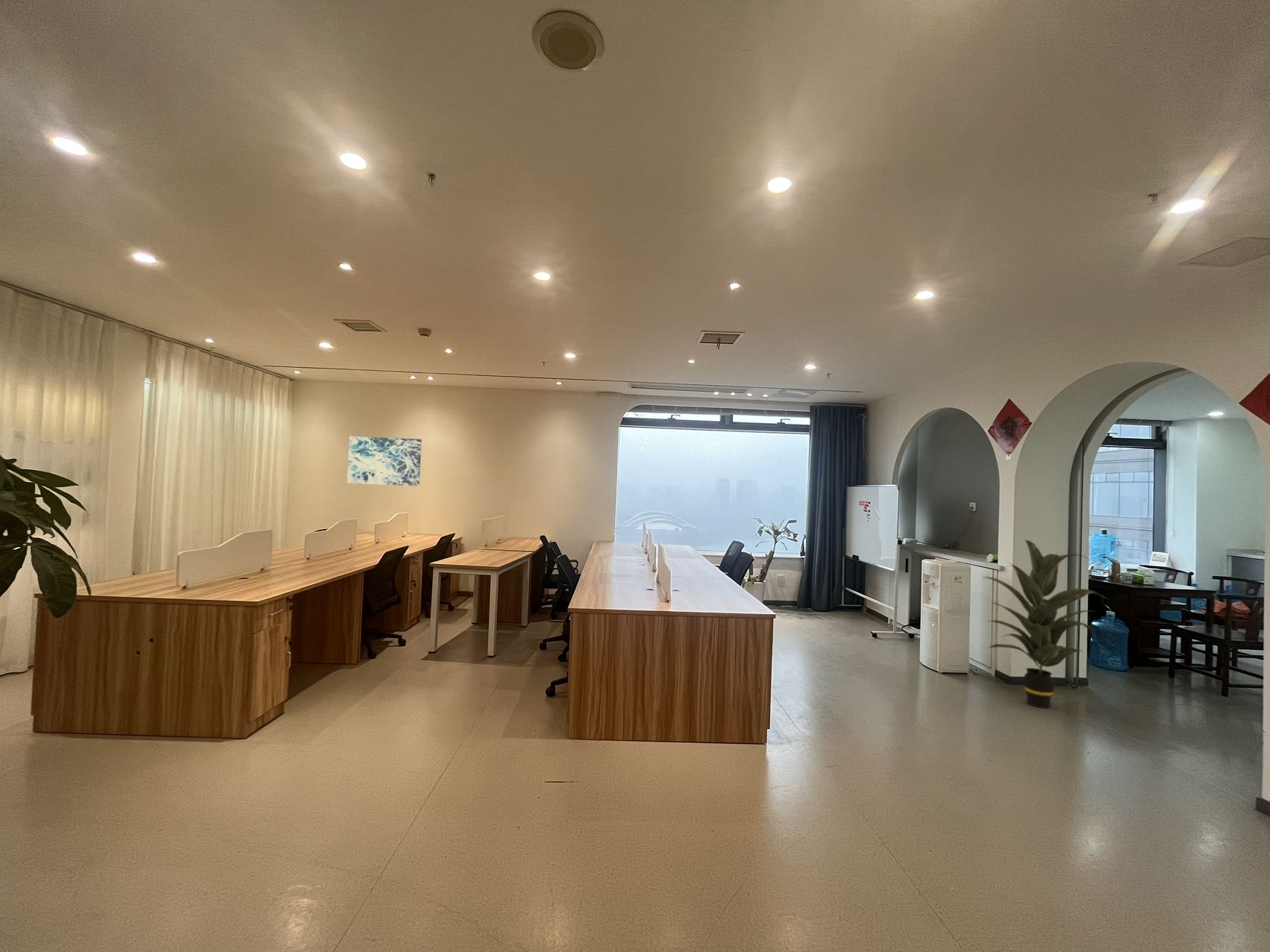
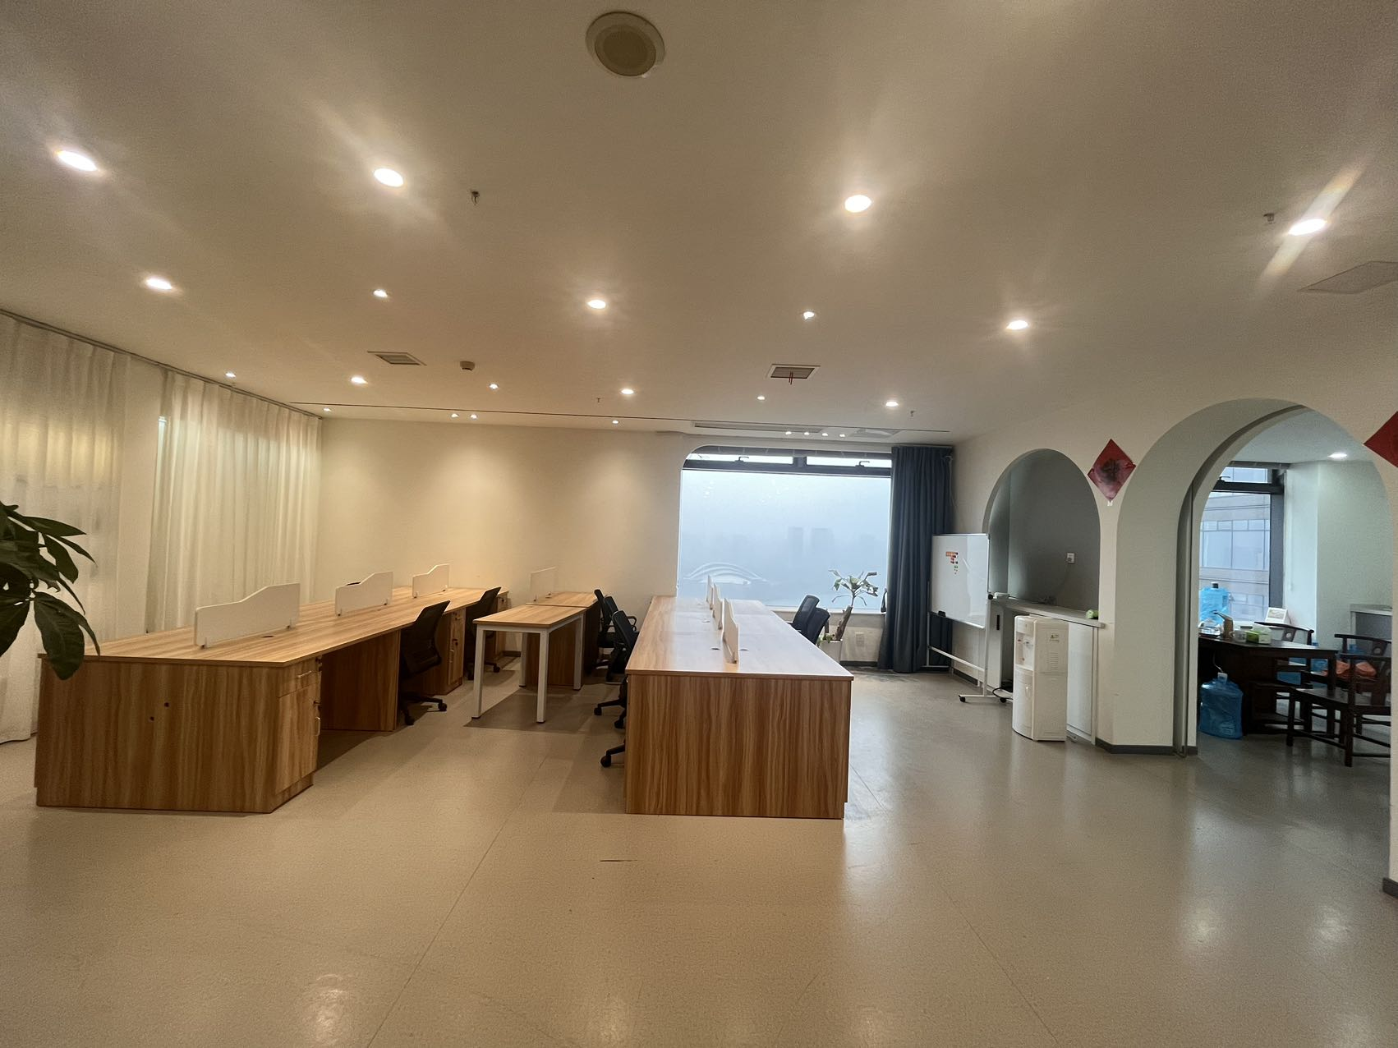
- wall art (384, 461)
- indoor plant (1039, 621)
